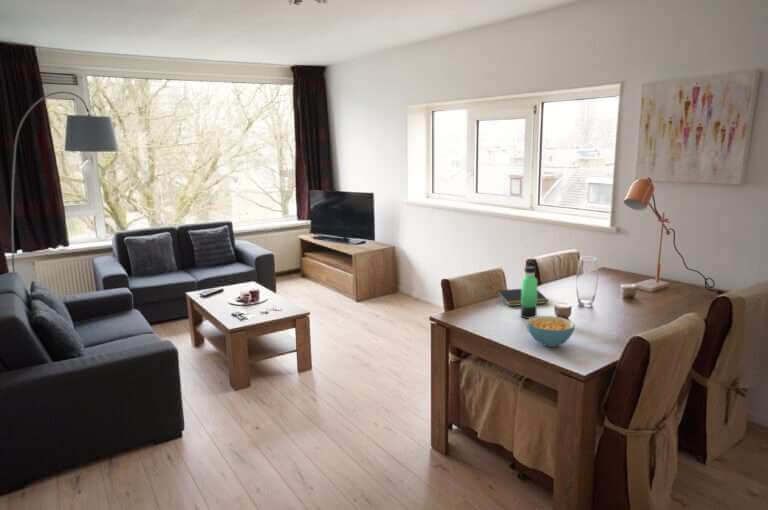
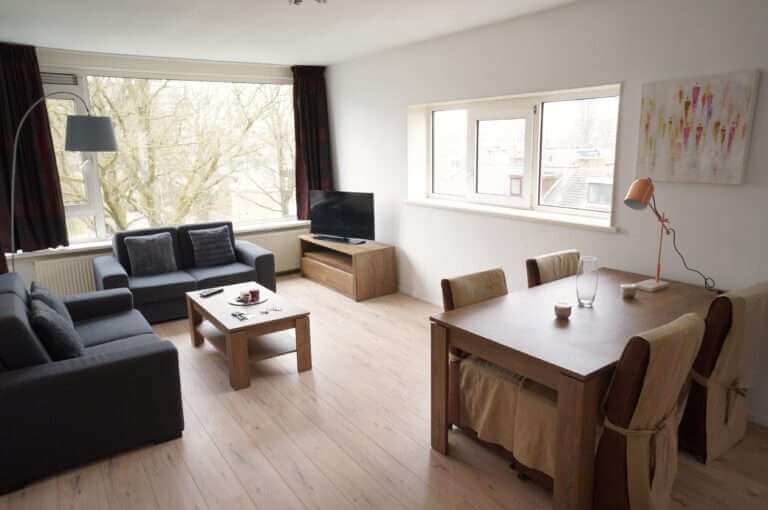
- cereal bowl (549, 333)
- thermos bottle (529, 289)
- notepad (521, 296)
